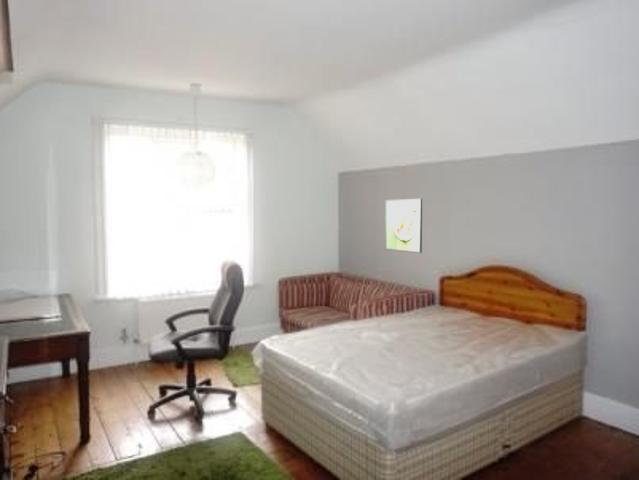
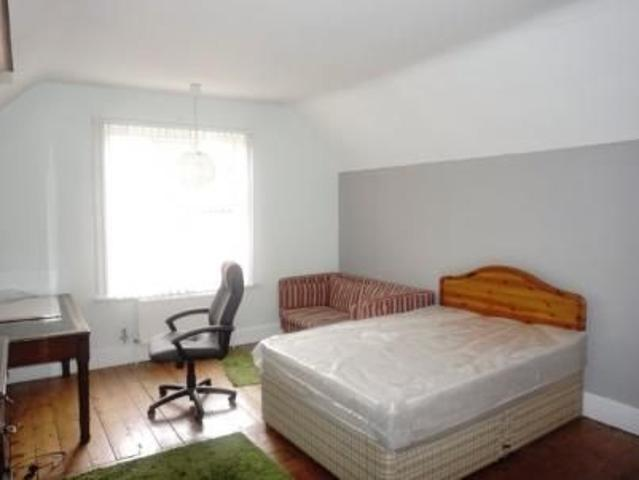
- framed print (402, 225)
